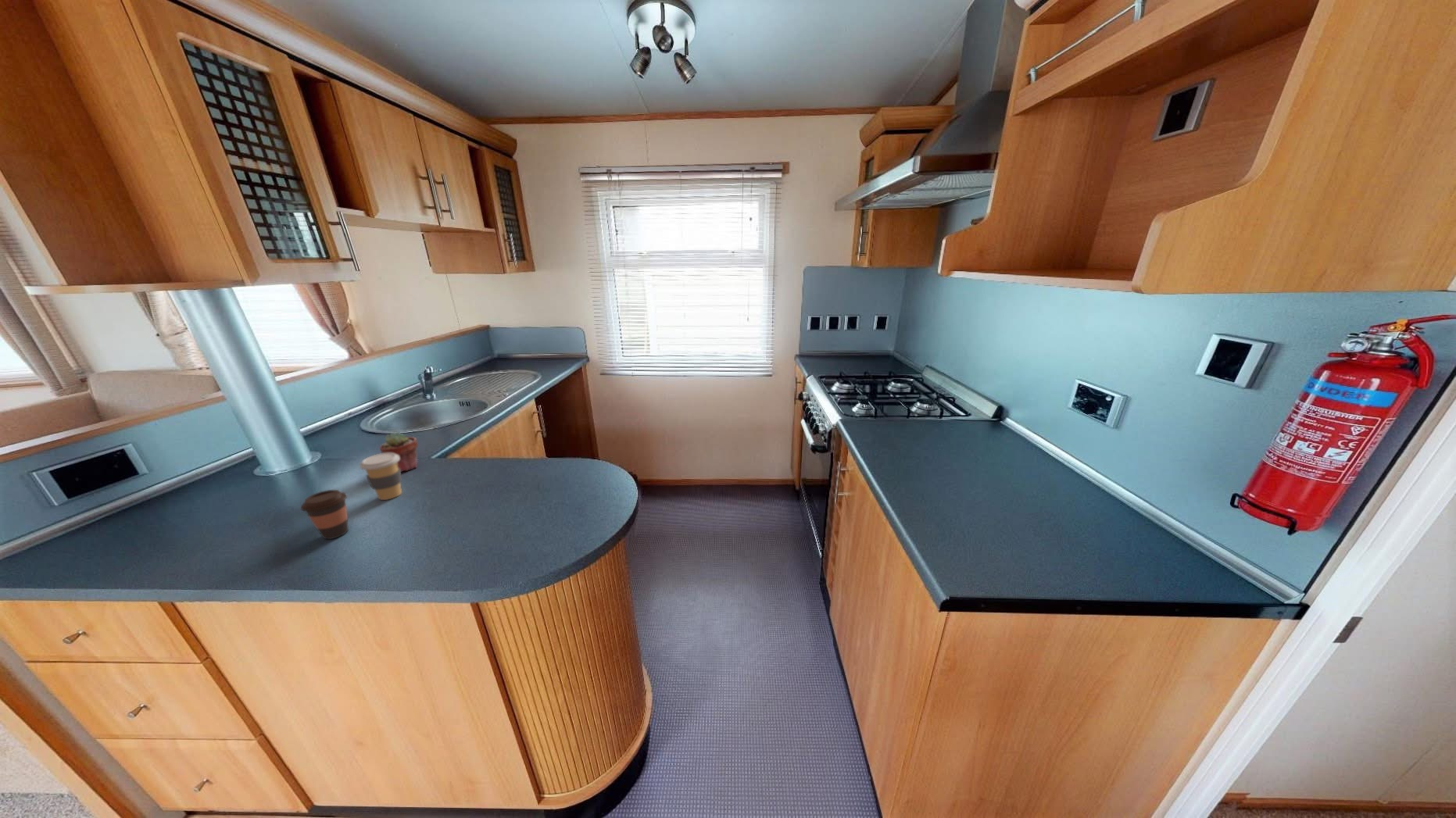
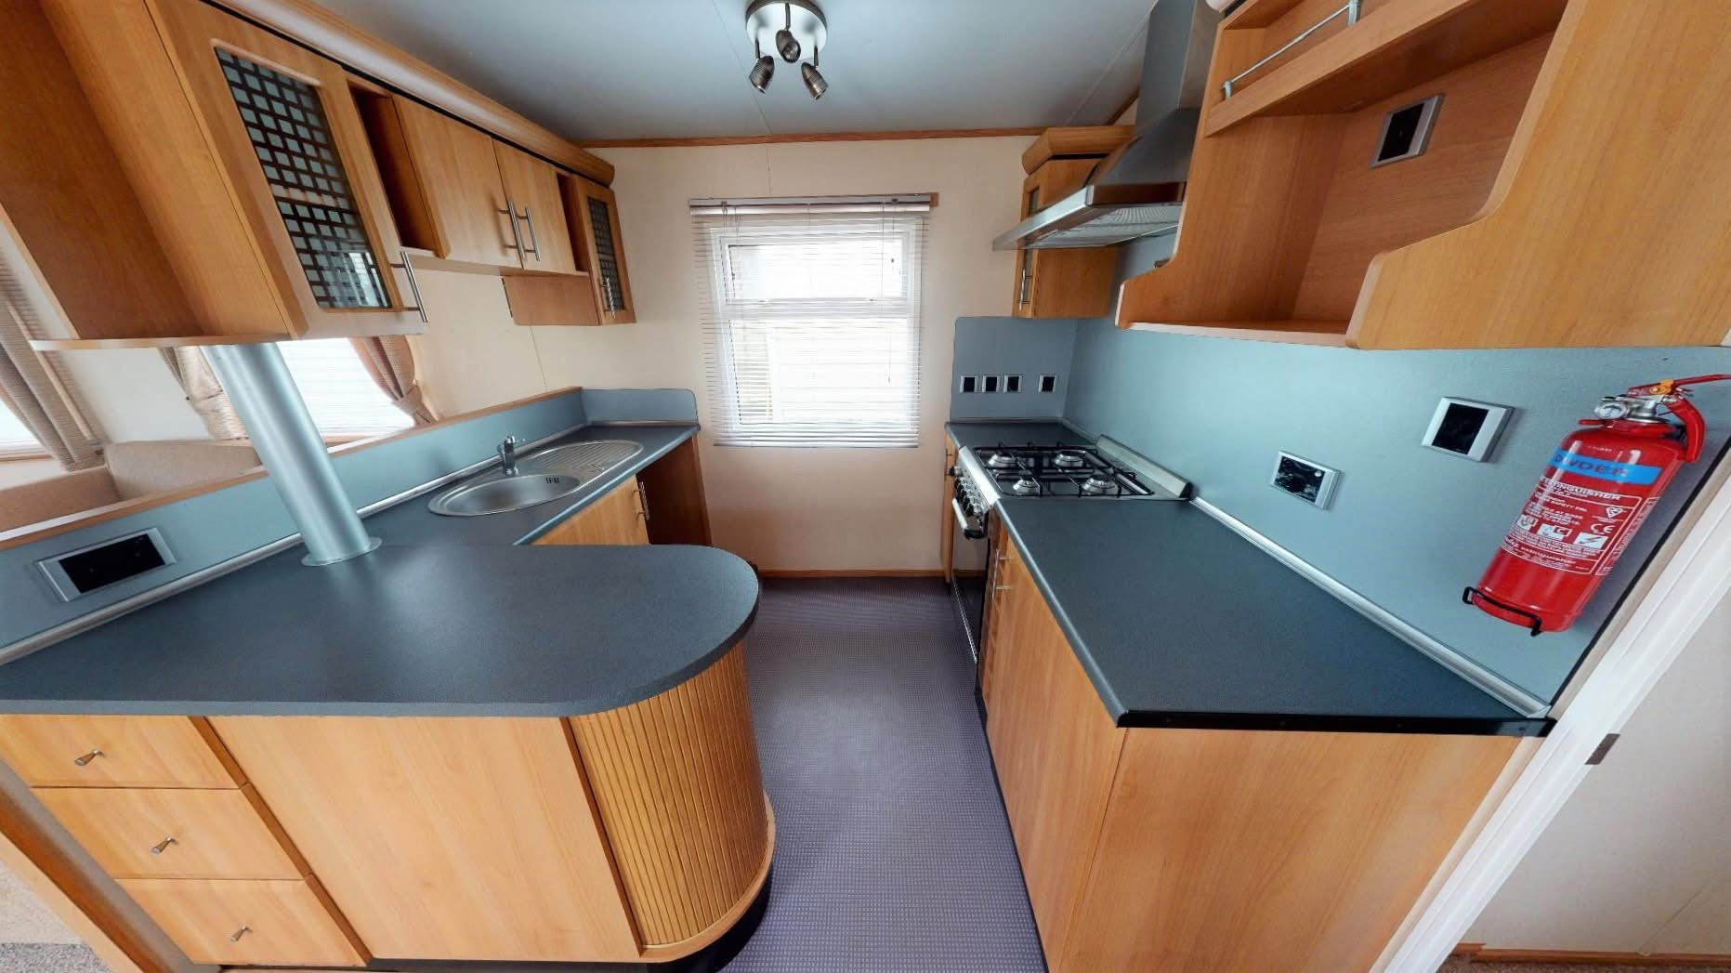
- potted succulent (400, 450)
- coffee cup (329, 515)
- coffee cup (385, 477)
